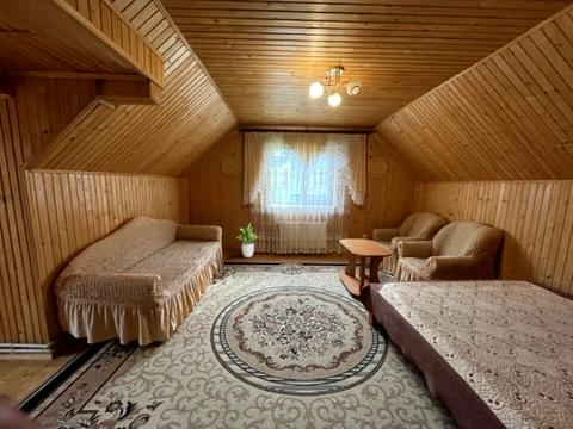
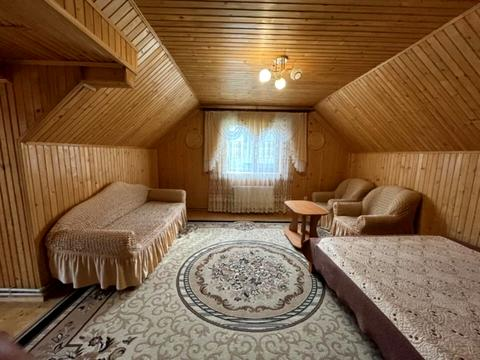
- potted plant (247, 240)
